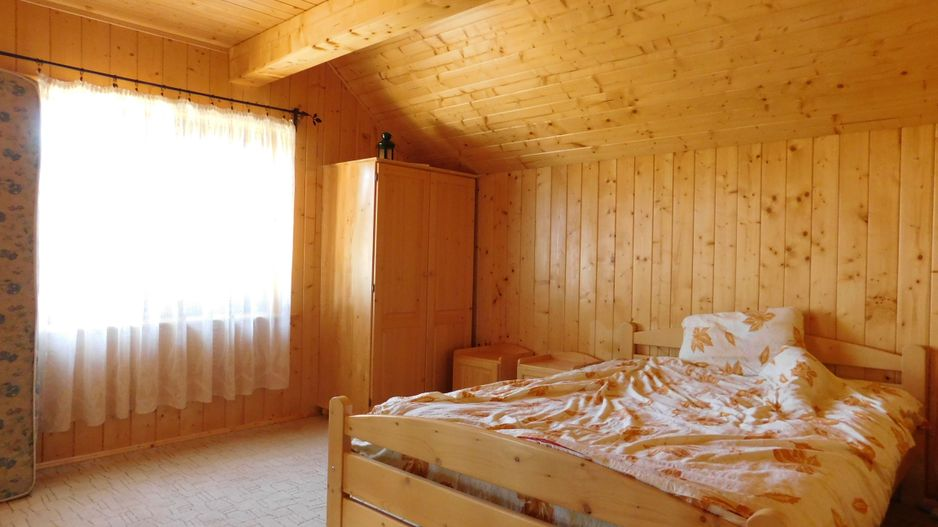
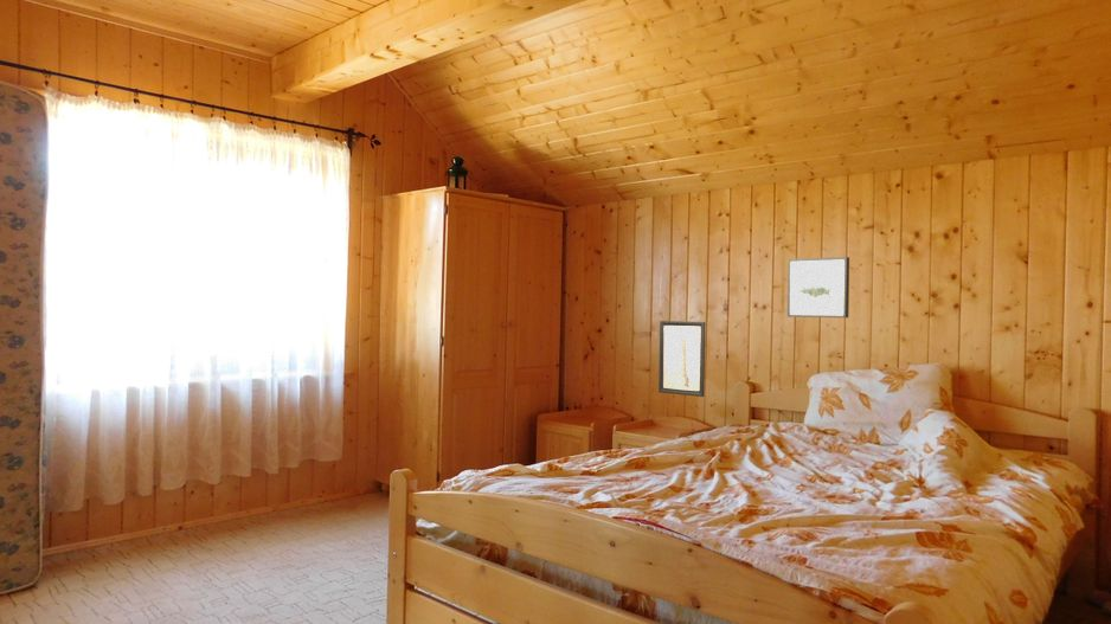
+ wall art (817, 288)
+ wall art (681, 358)
